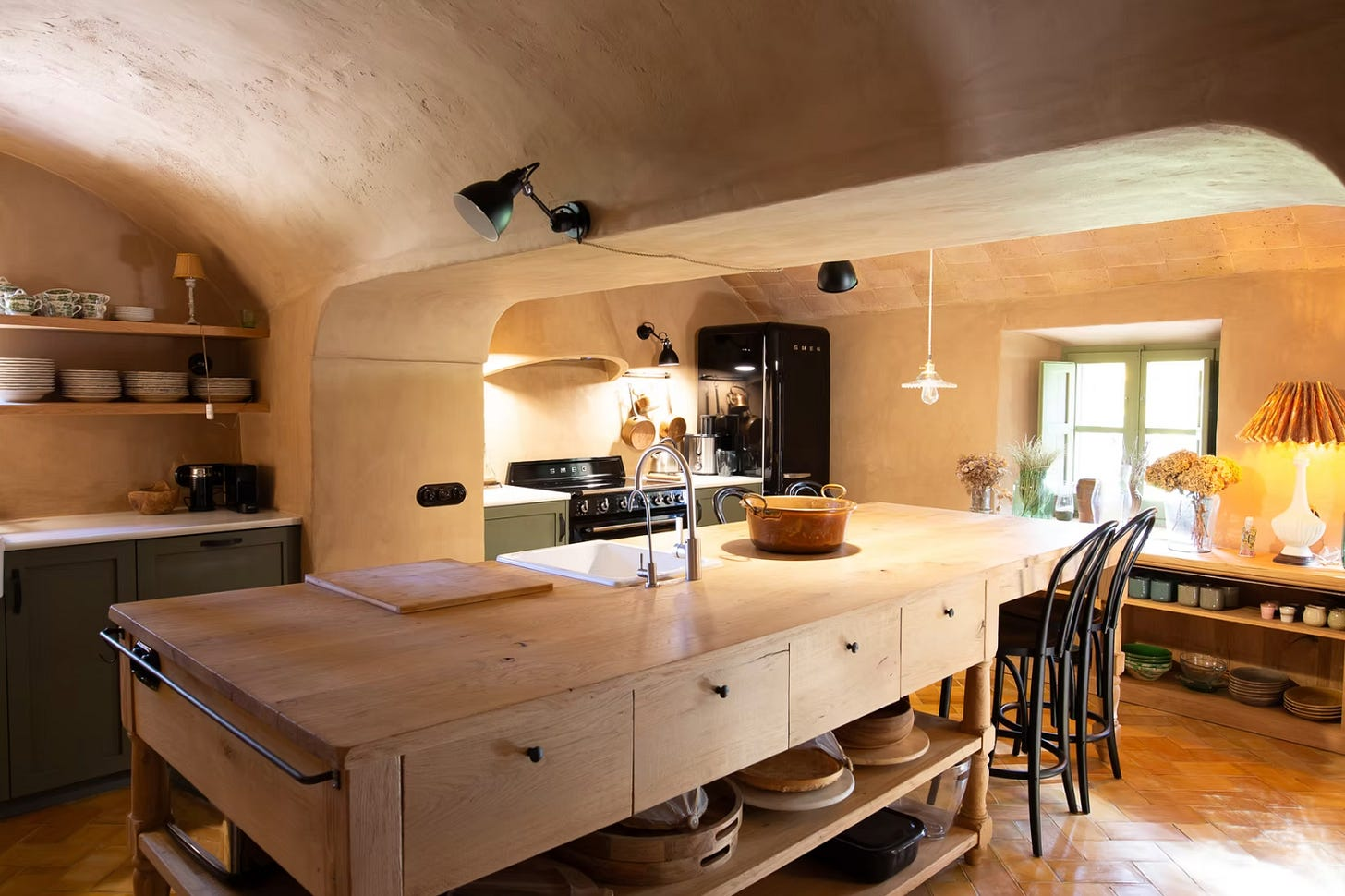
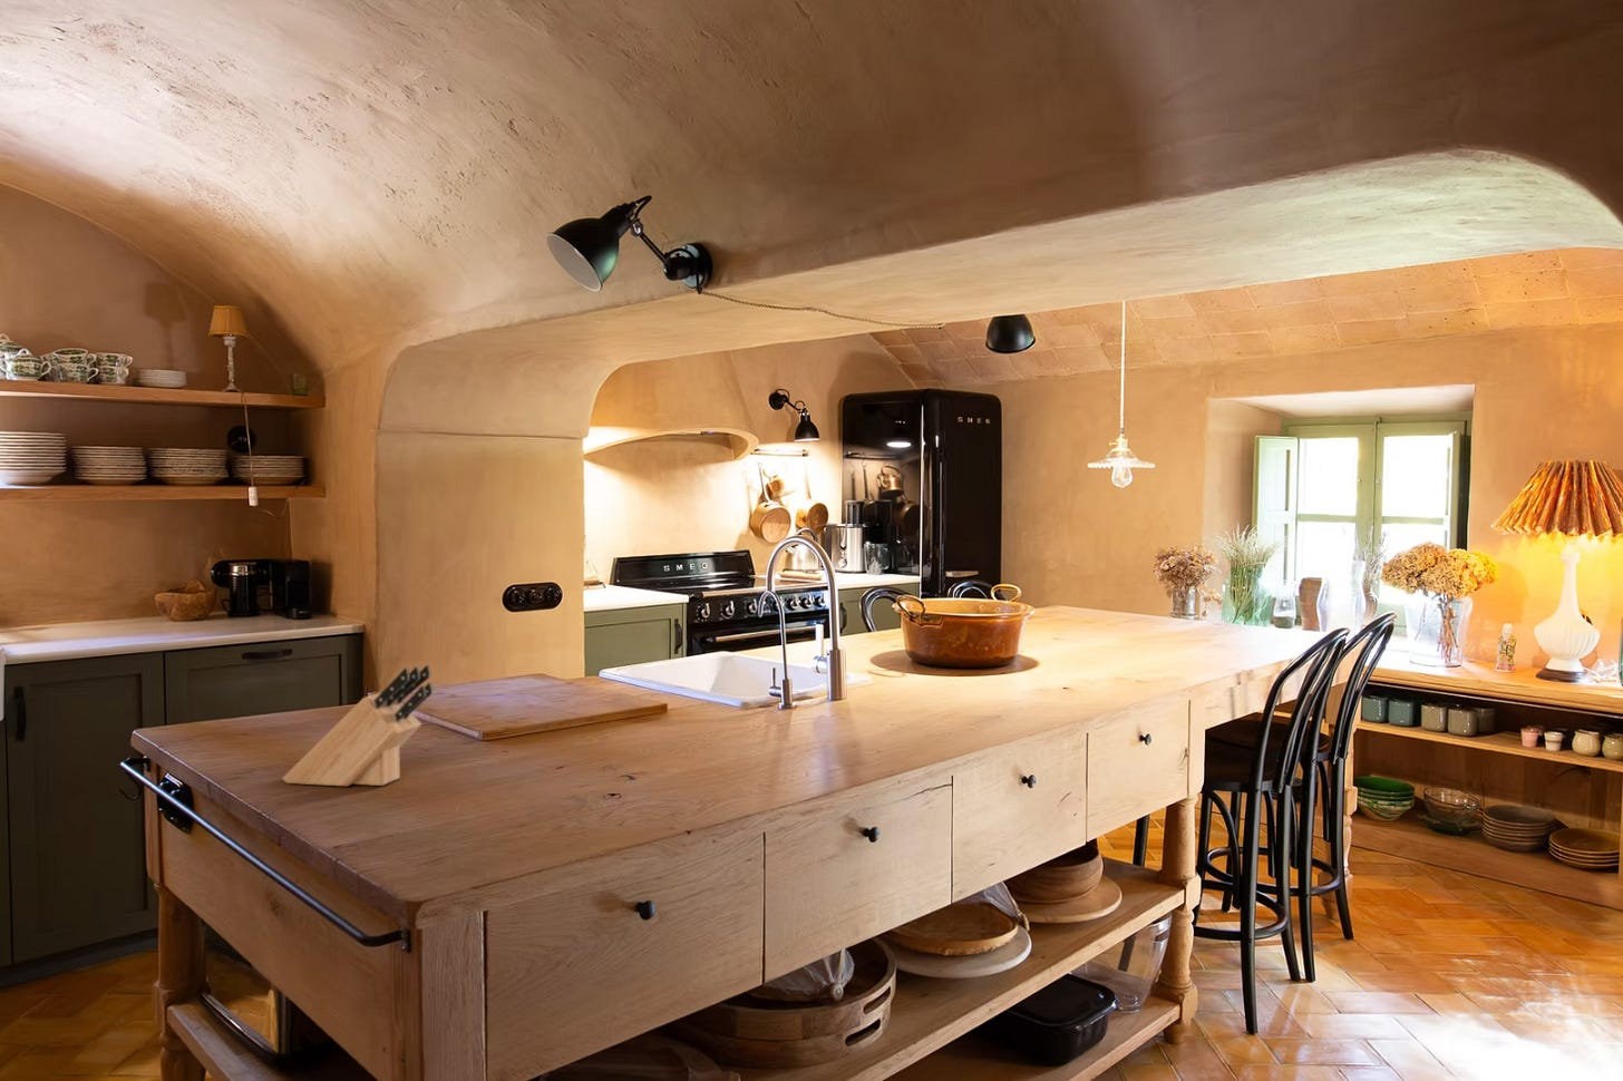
+ knife block (362, 723)
